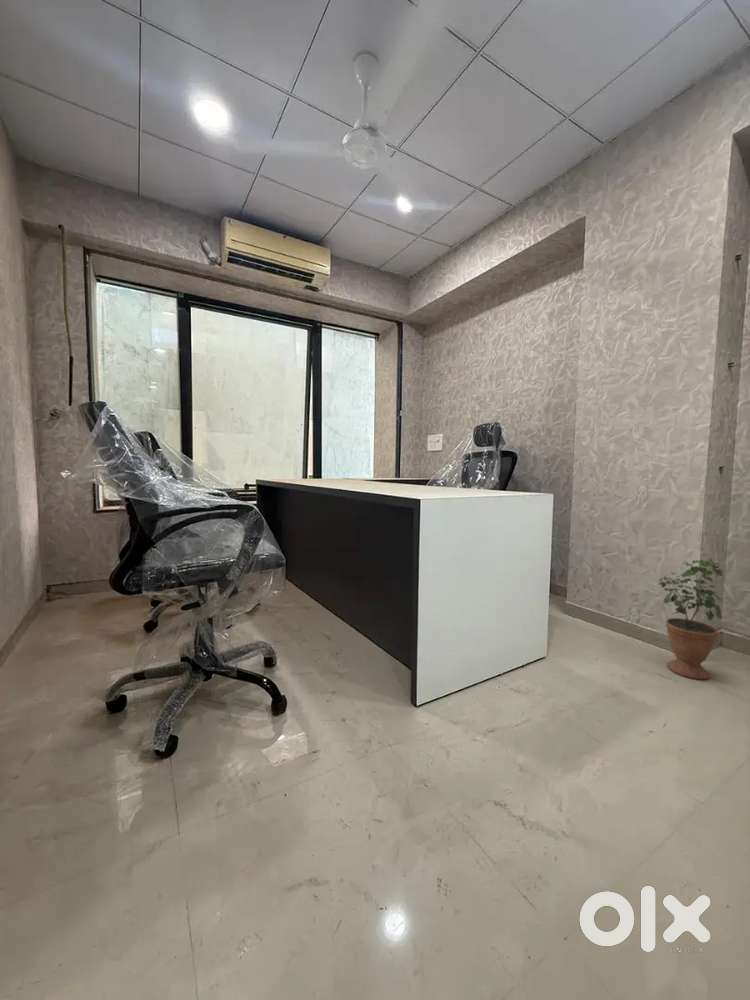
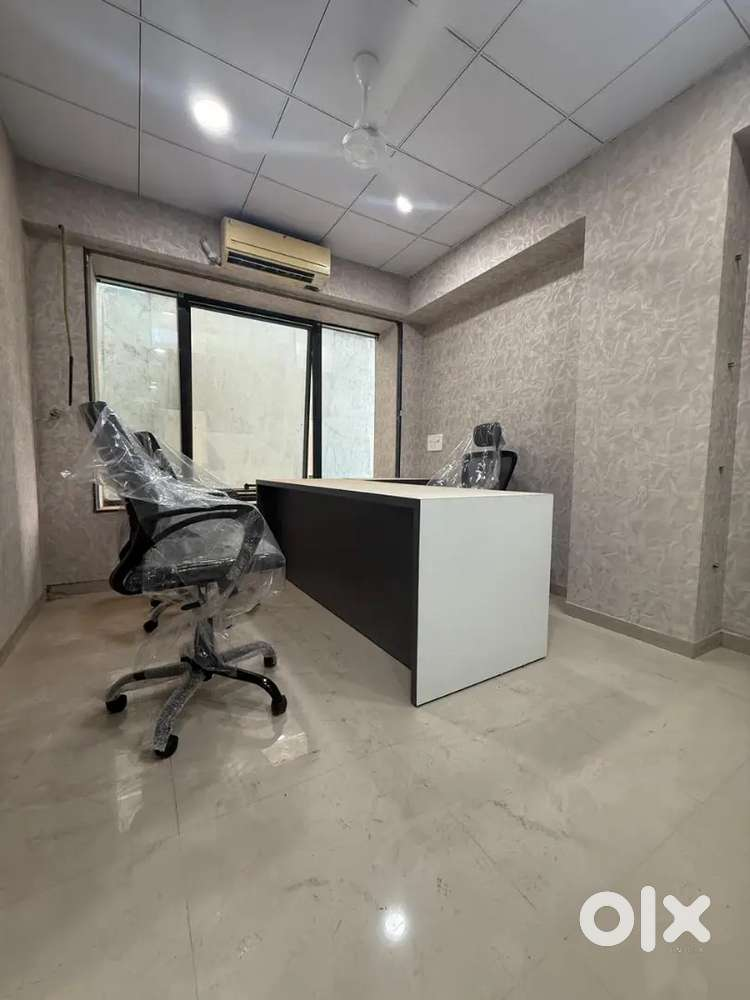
- potted plant (686, 611)
